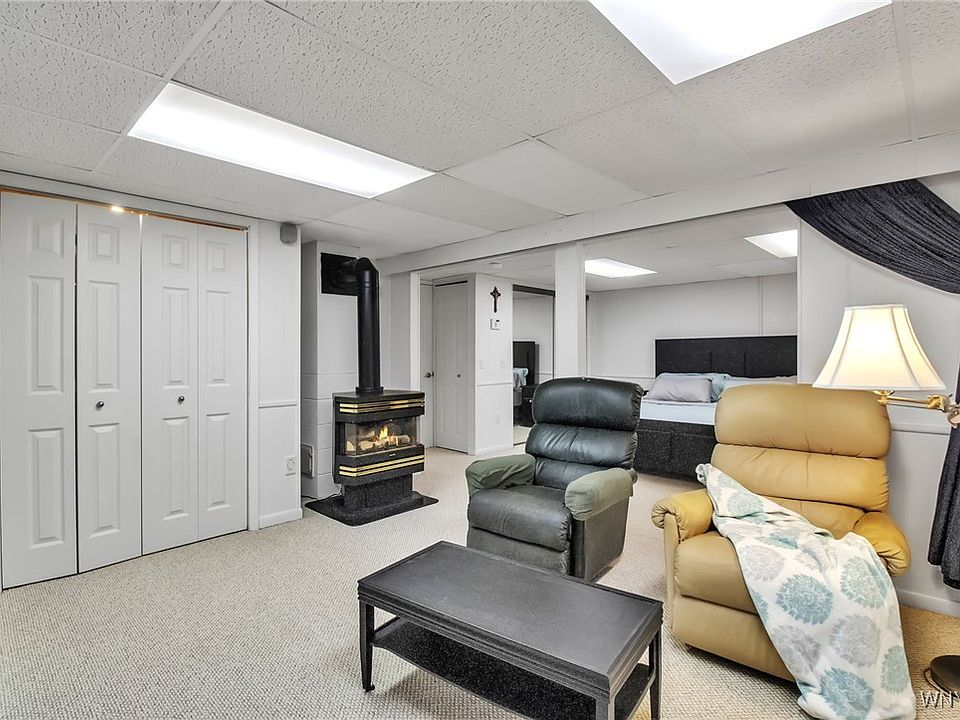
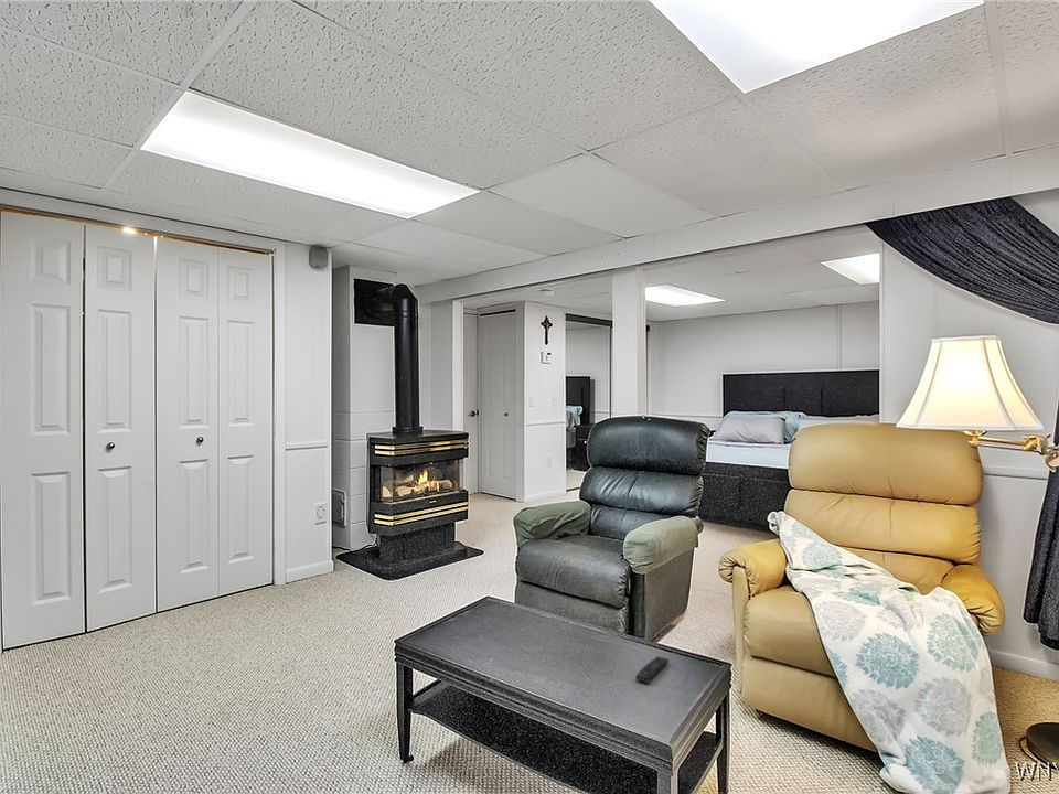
+ remote control (653, 667)
